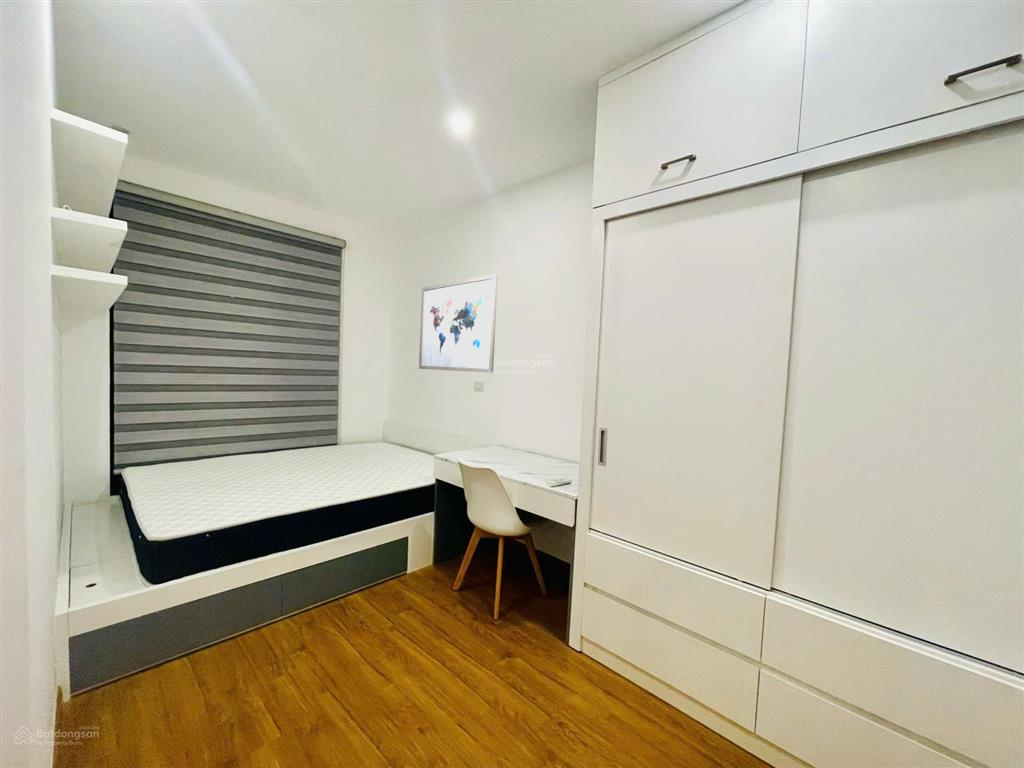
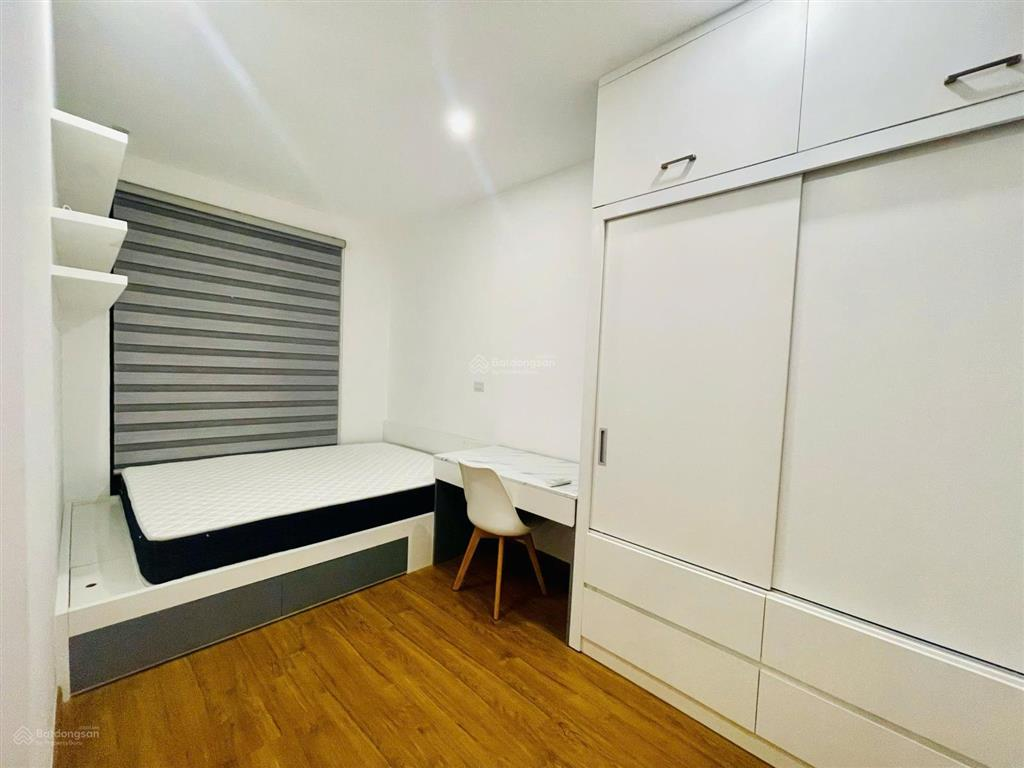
- wall art (454, 326)
